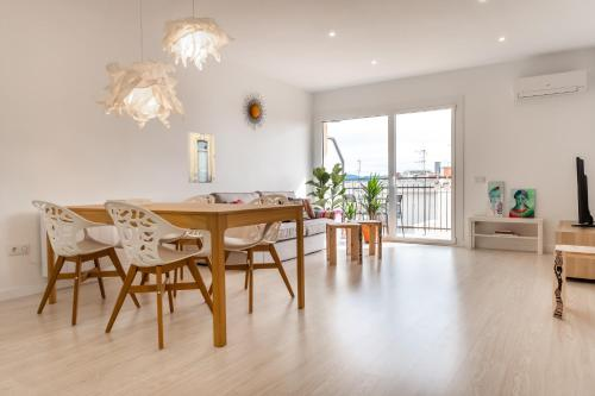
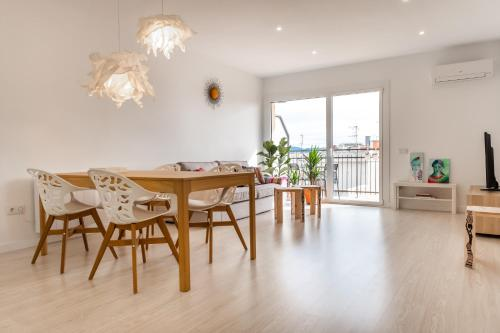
- wall art (201, 158)
